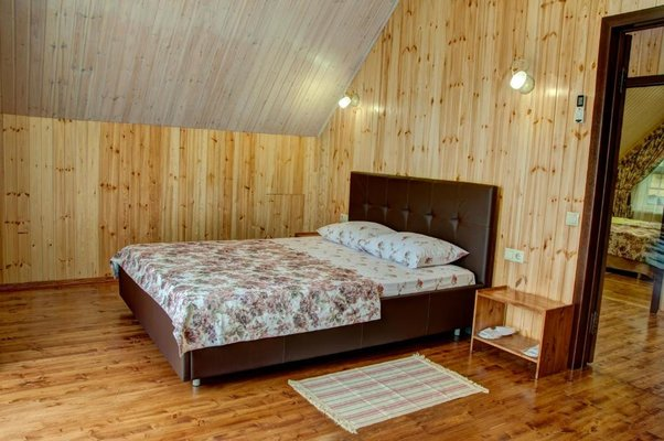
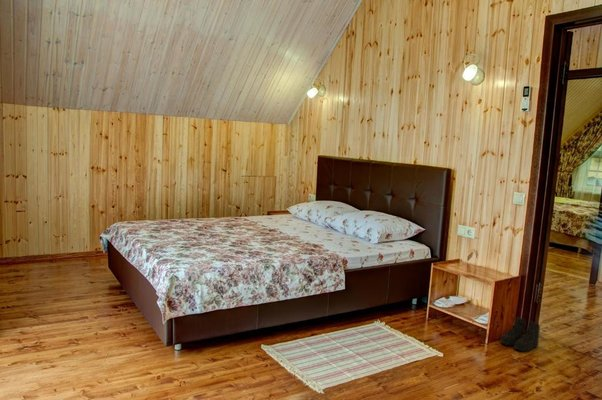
+ boots (520, 332)
